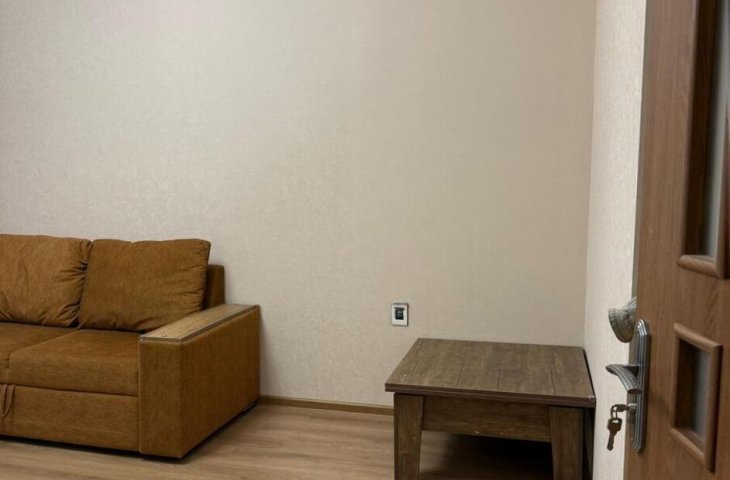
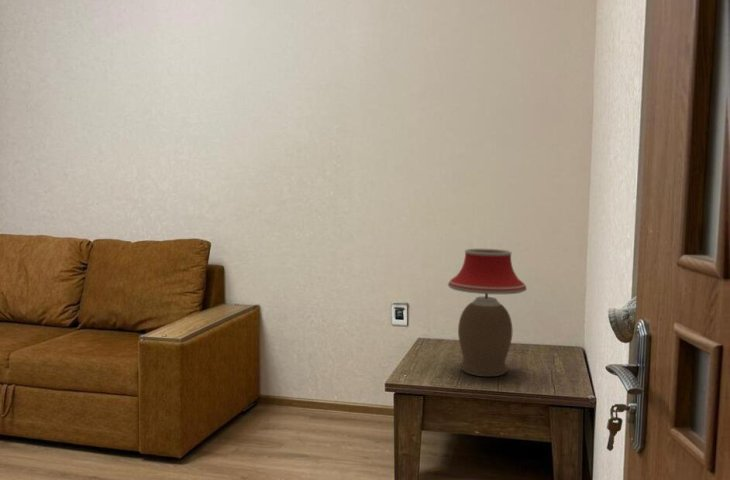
+ table lamp (485, 311)
